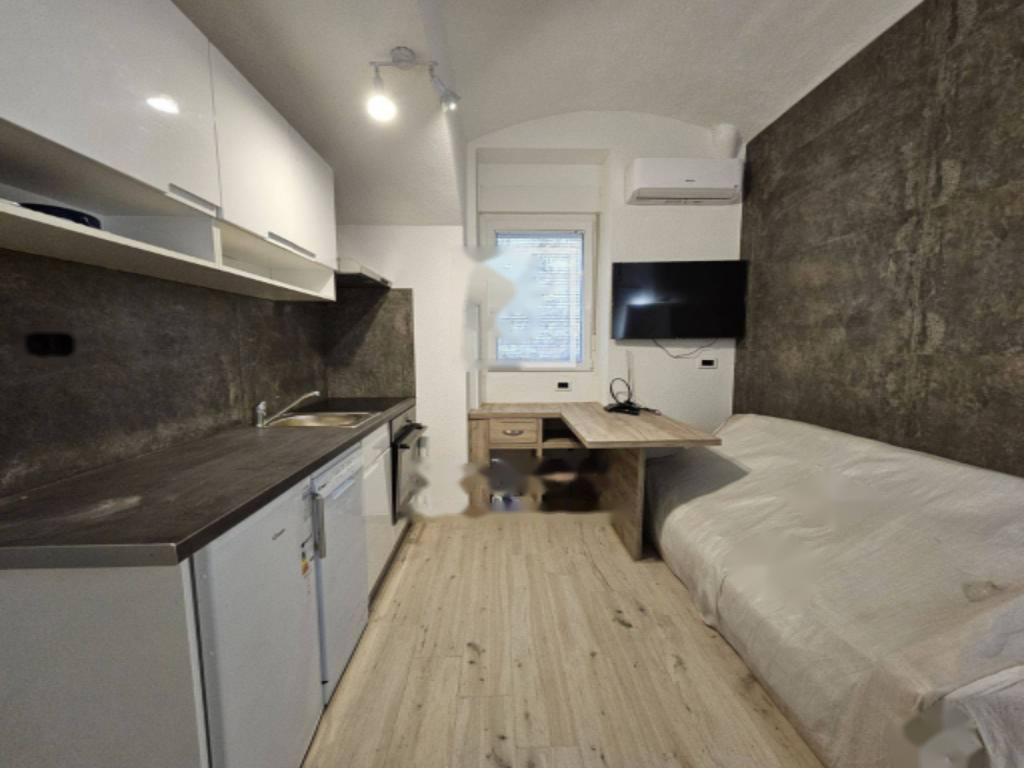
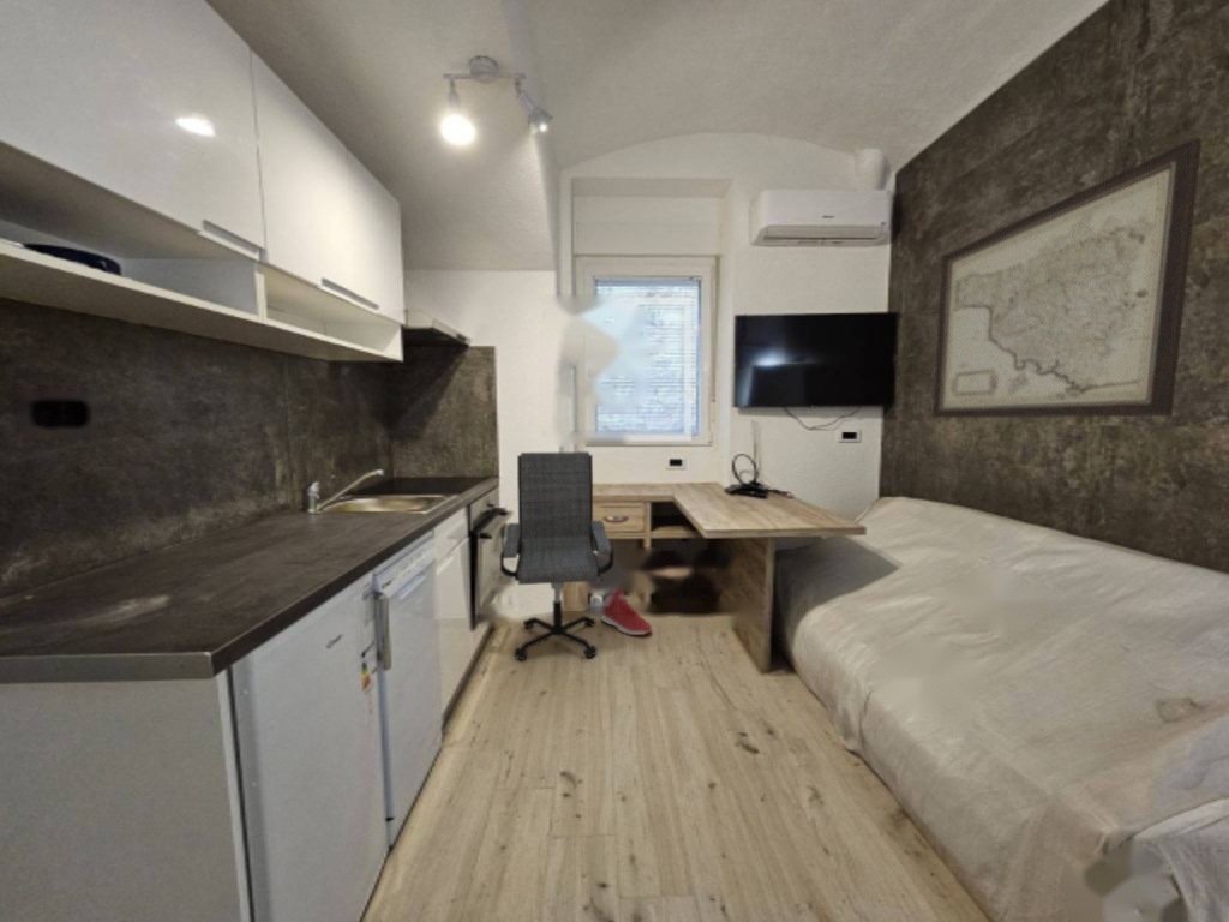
+ wall art (1030, 317)
+ office chair (557, 550)
+ sneaker (625, 610)
